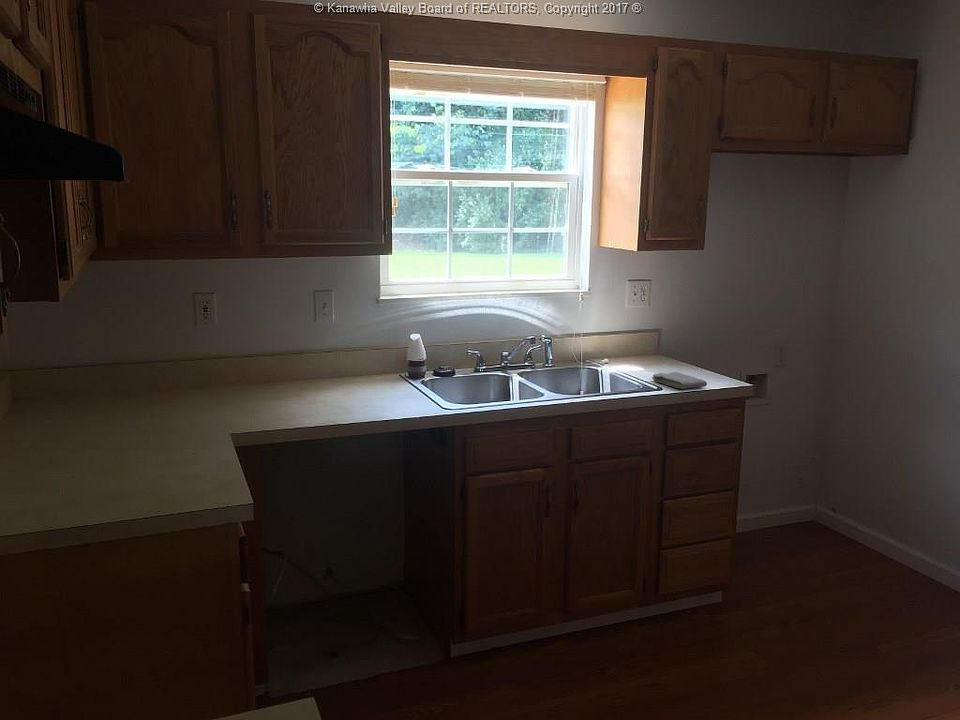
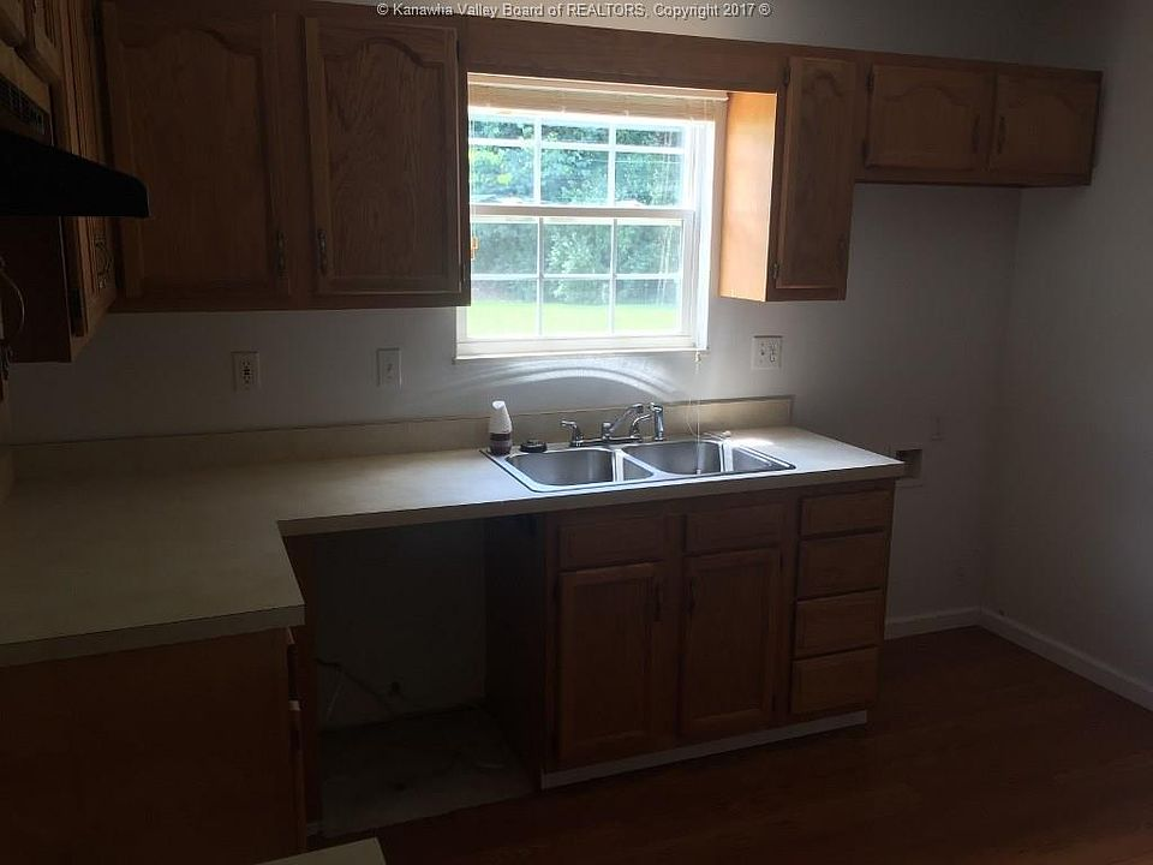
- washcloth (678, 379)
